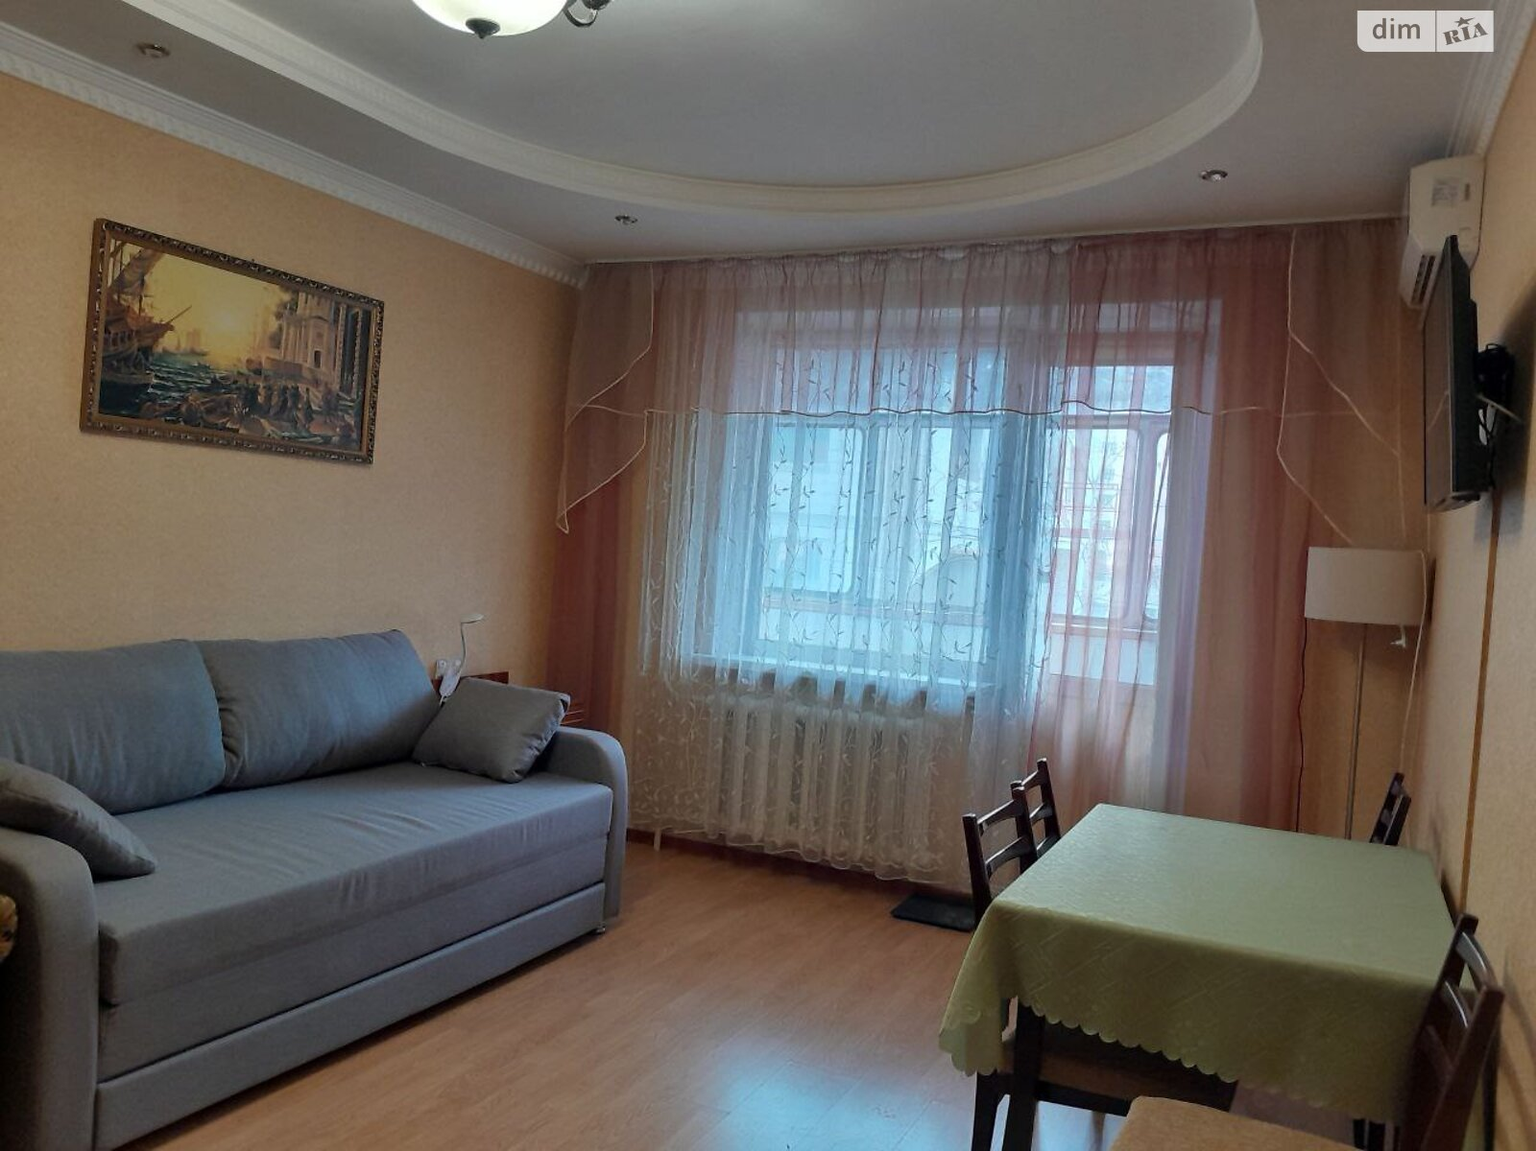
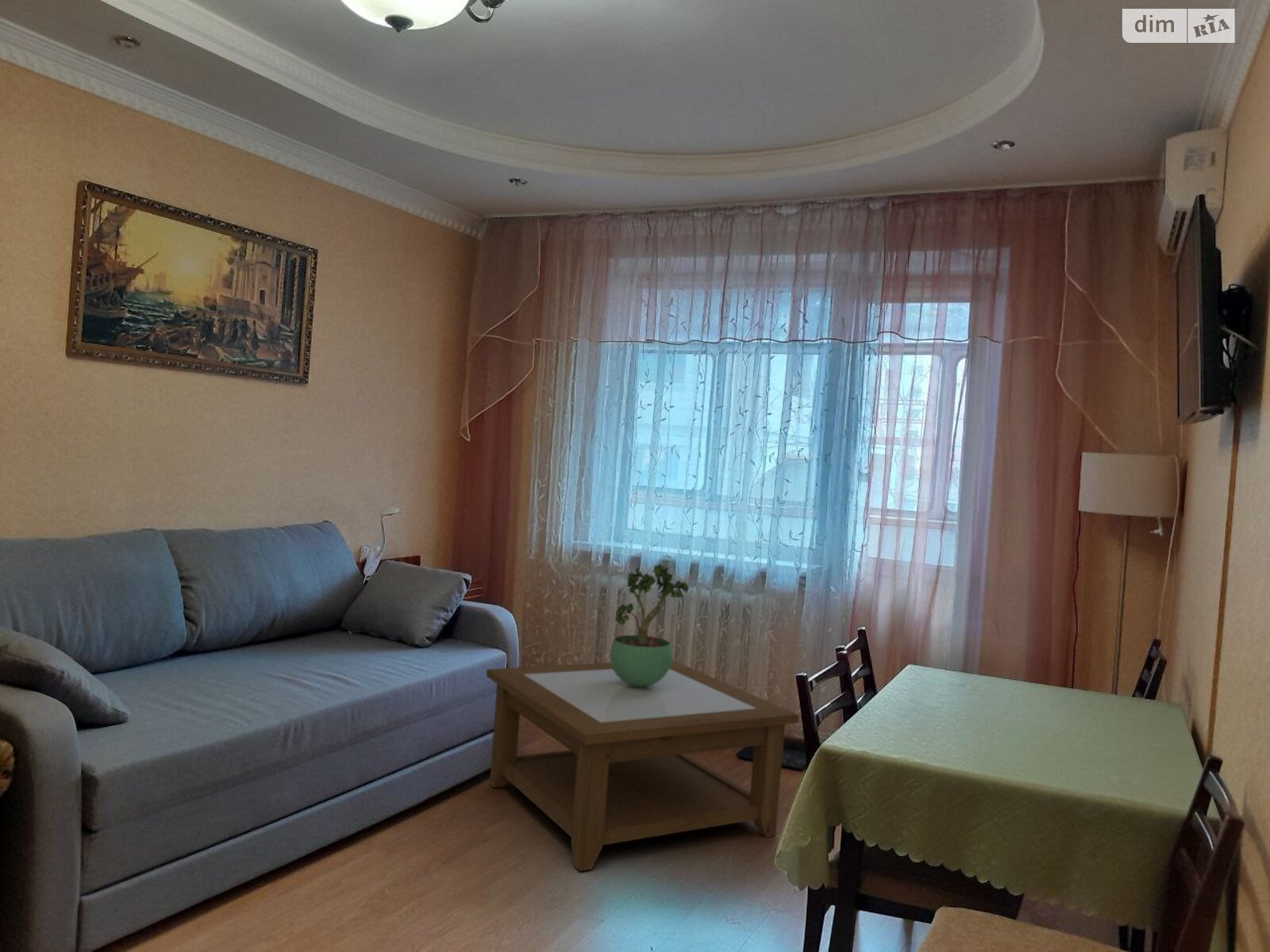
+ potted plant (646, 624)
+ coffee table (631, 750)
